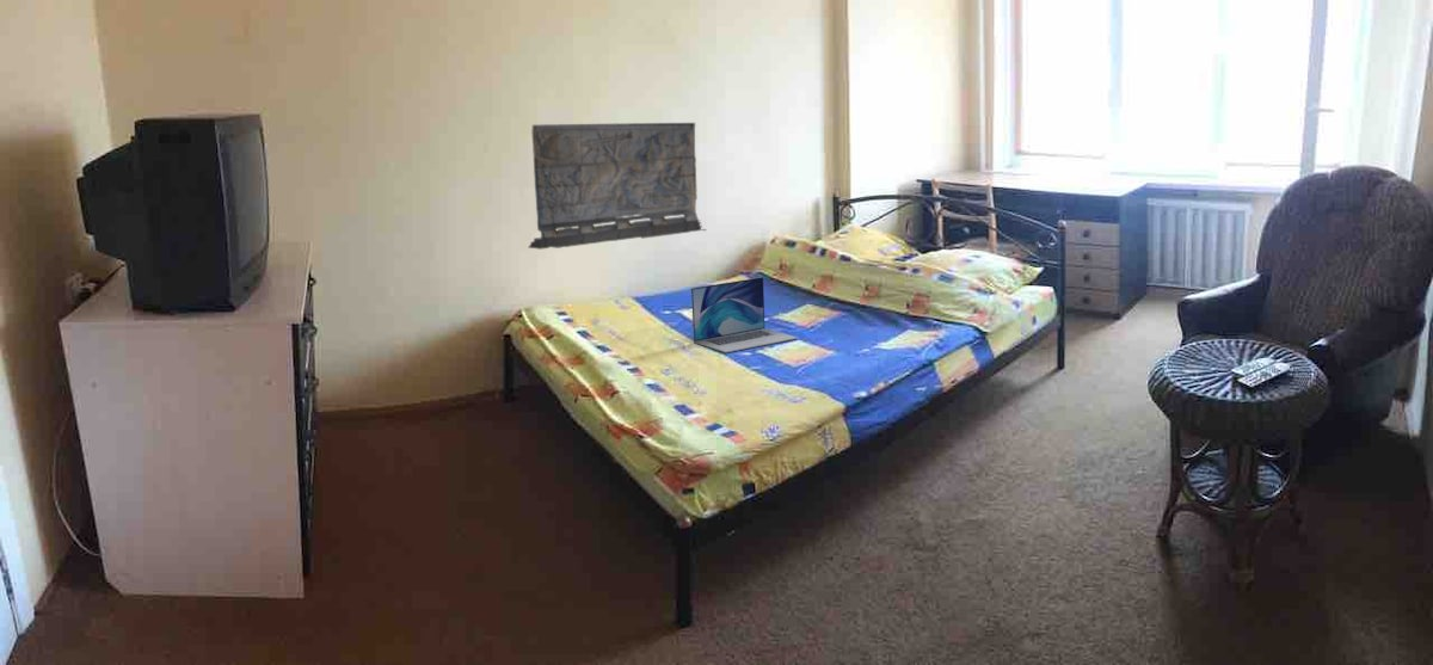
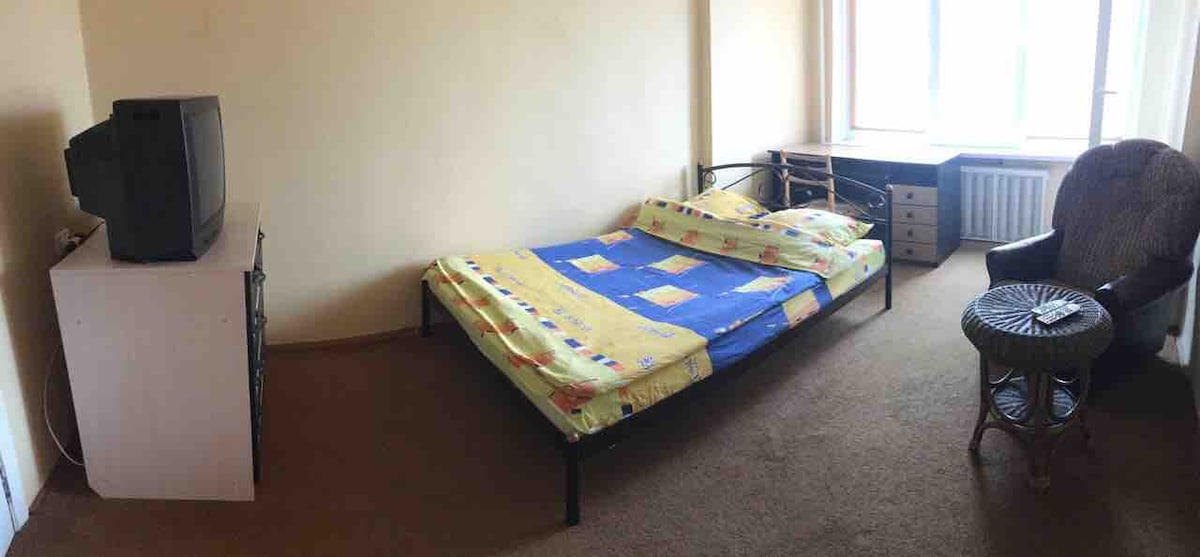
- laptop (744, 313)
- relief panel (619, 181)
